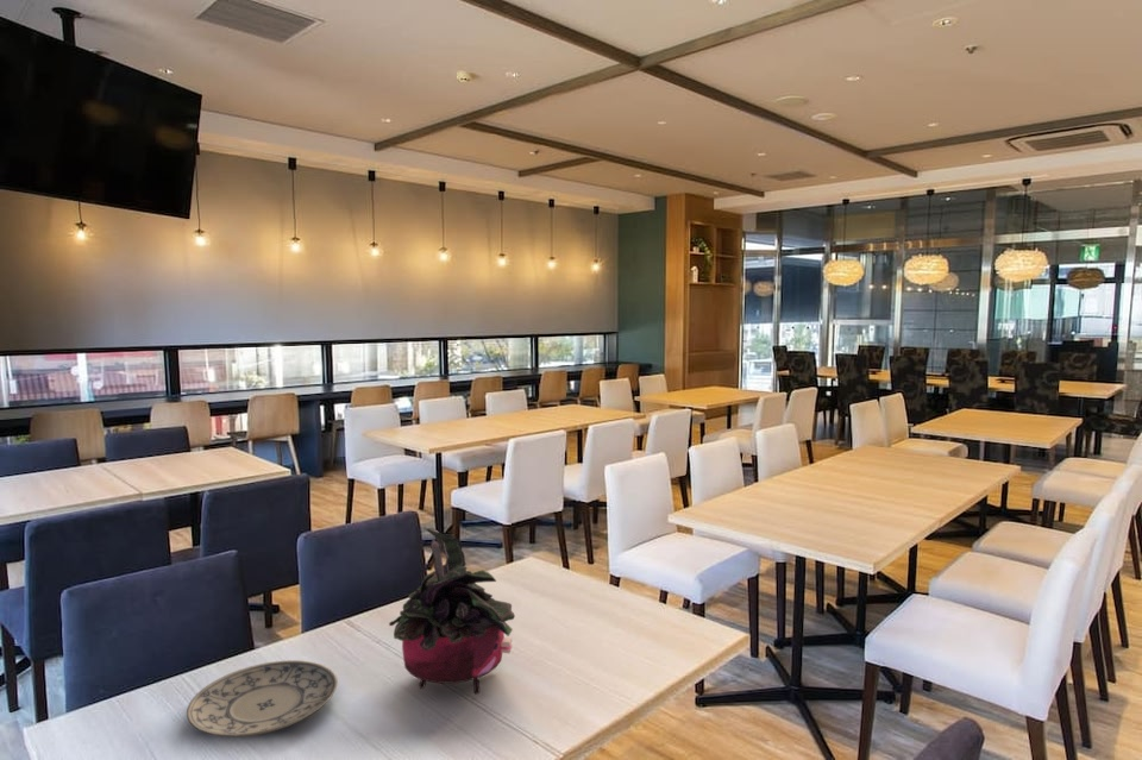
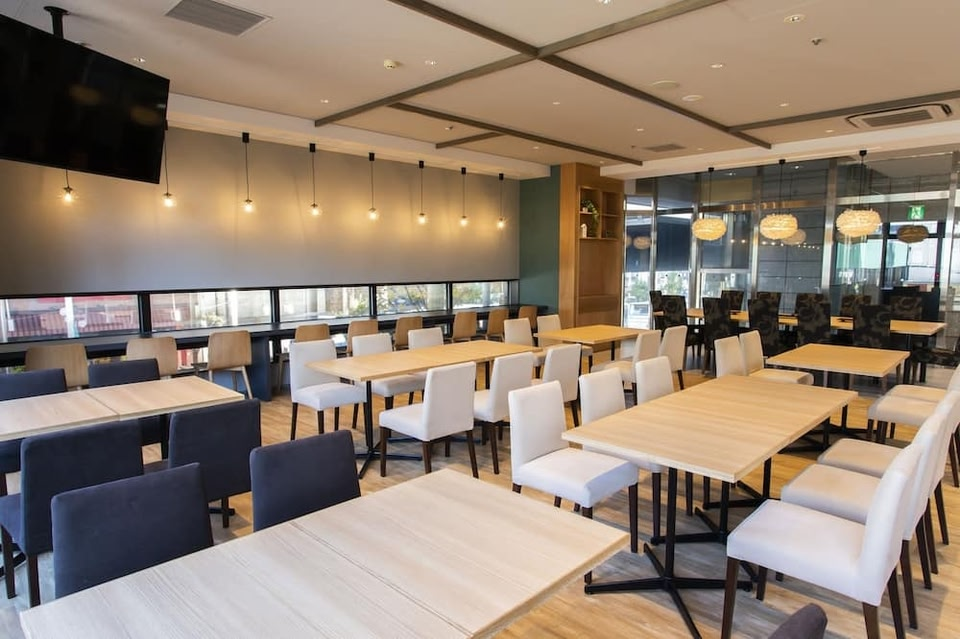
- plate (265, 701)
- potted plant (458, 601)
